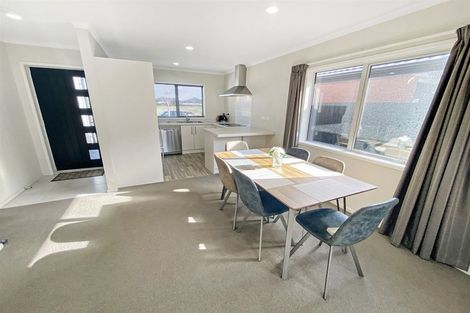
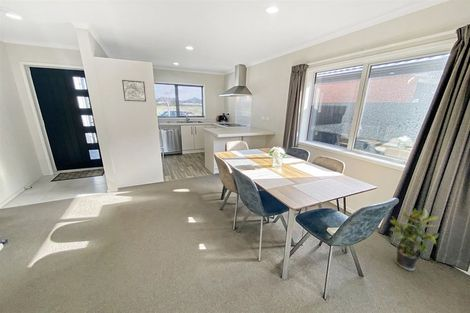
+ potted plant (410, 236)
+ wall art (134, 91)
